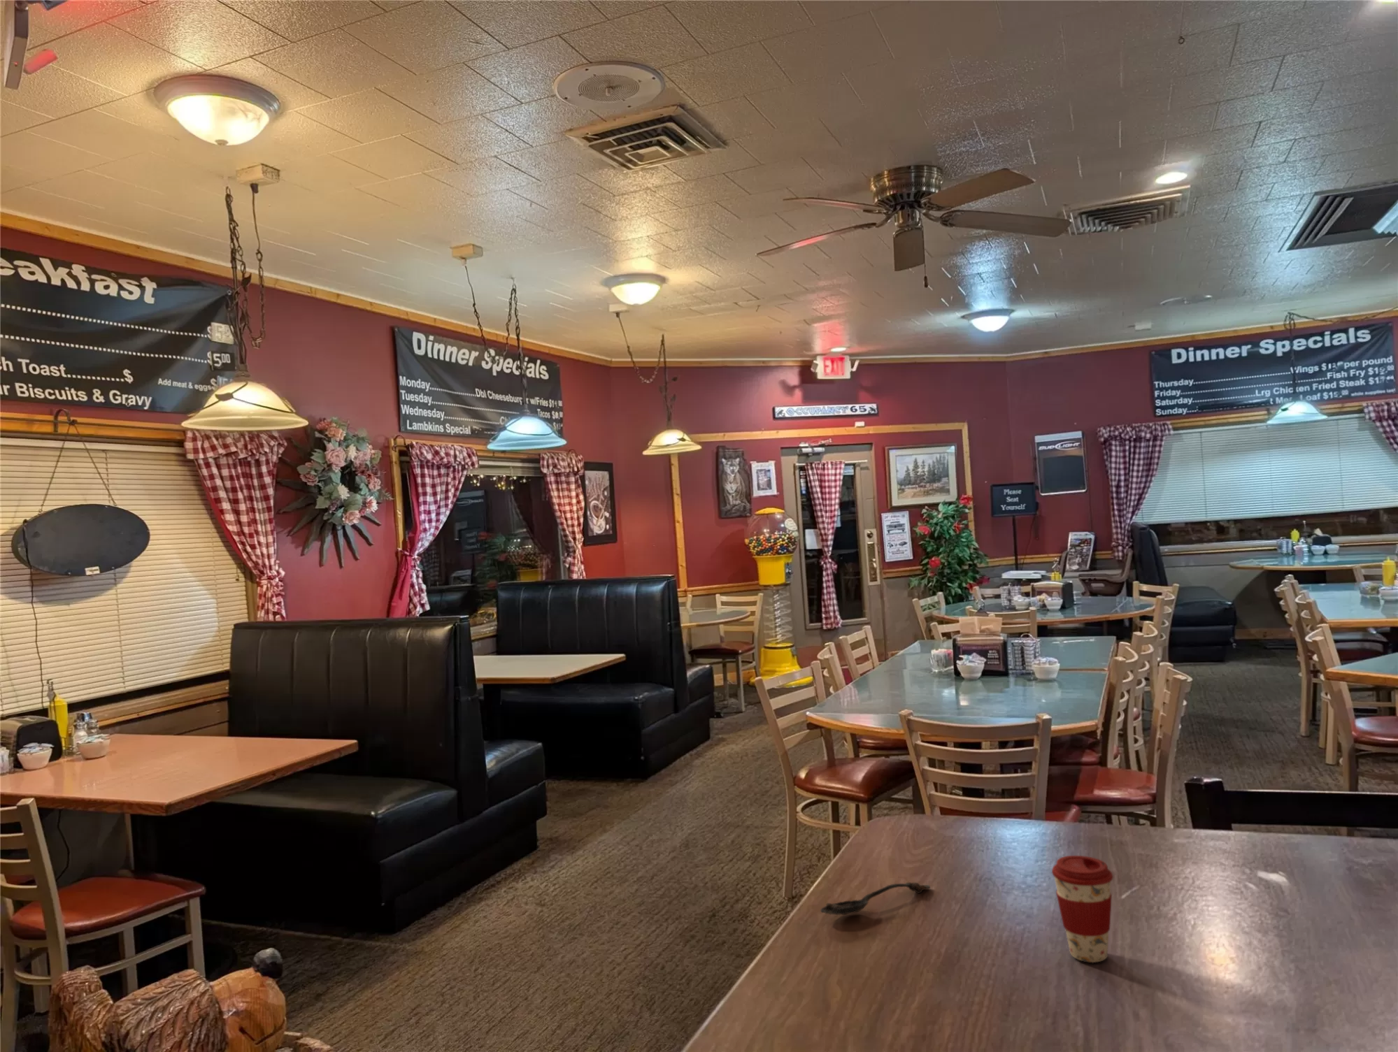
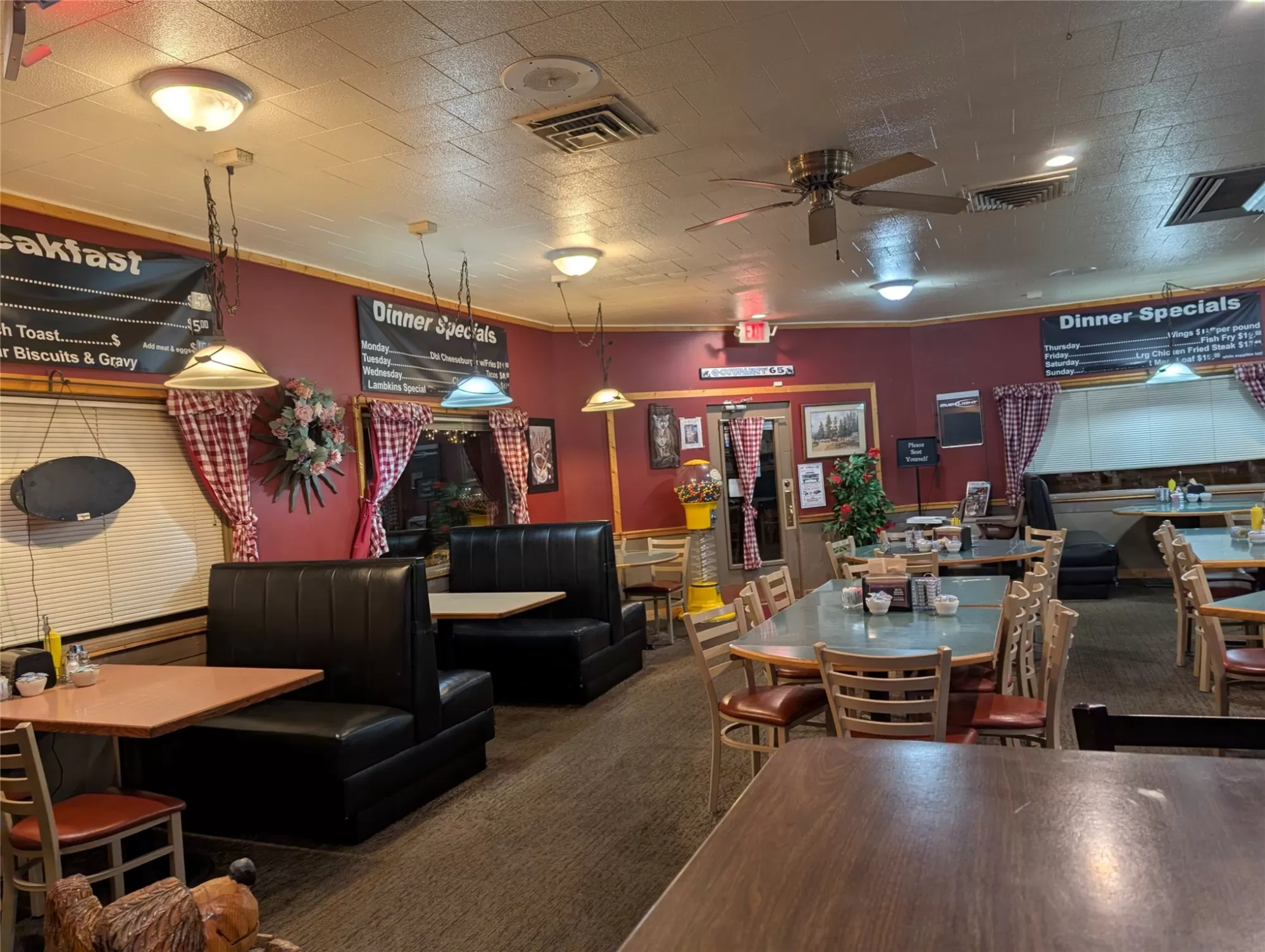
- spoon (877, 895)
- coffee cup (1084, 908)
